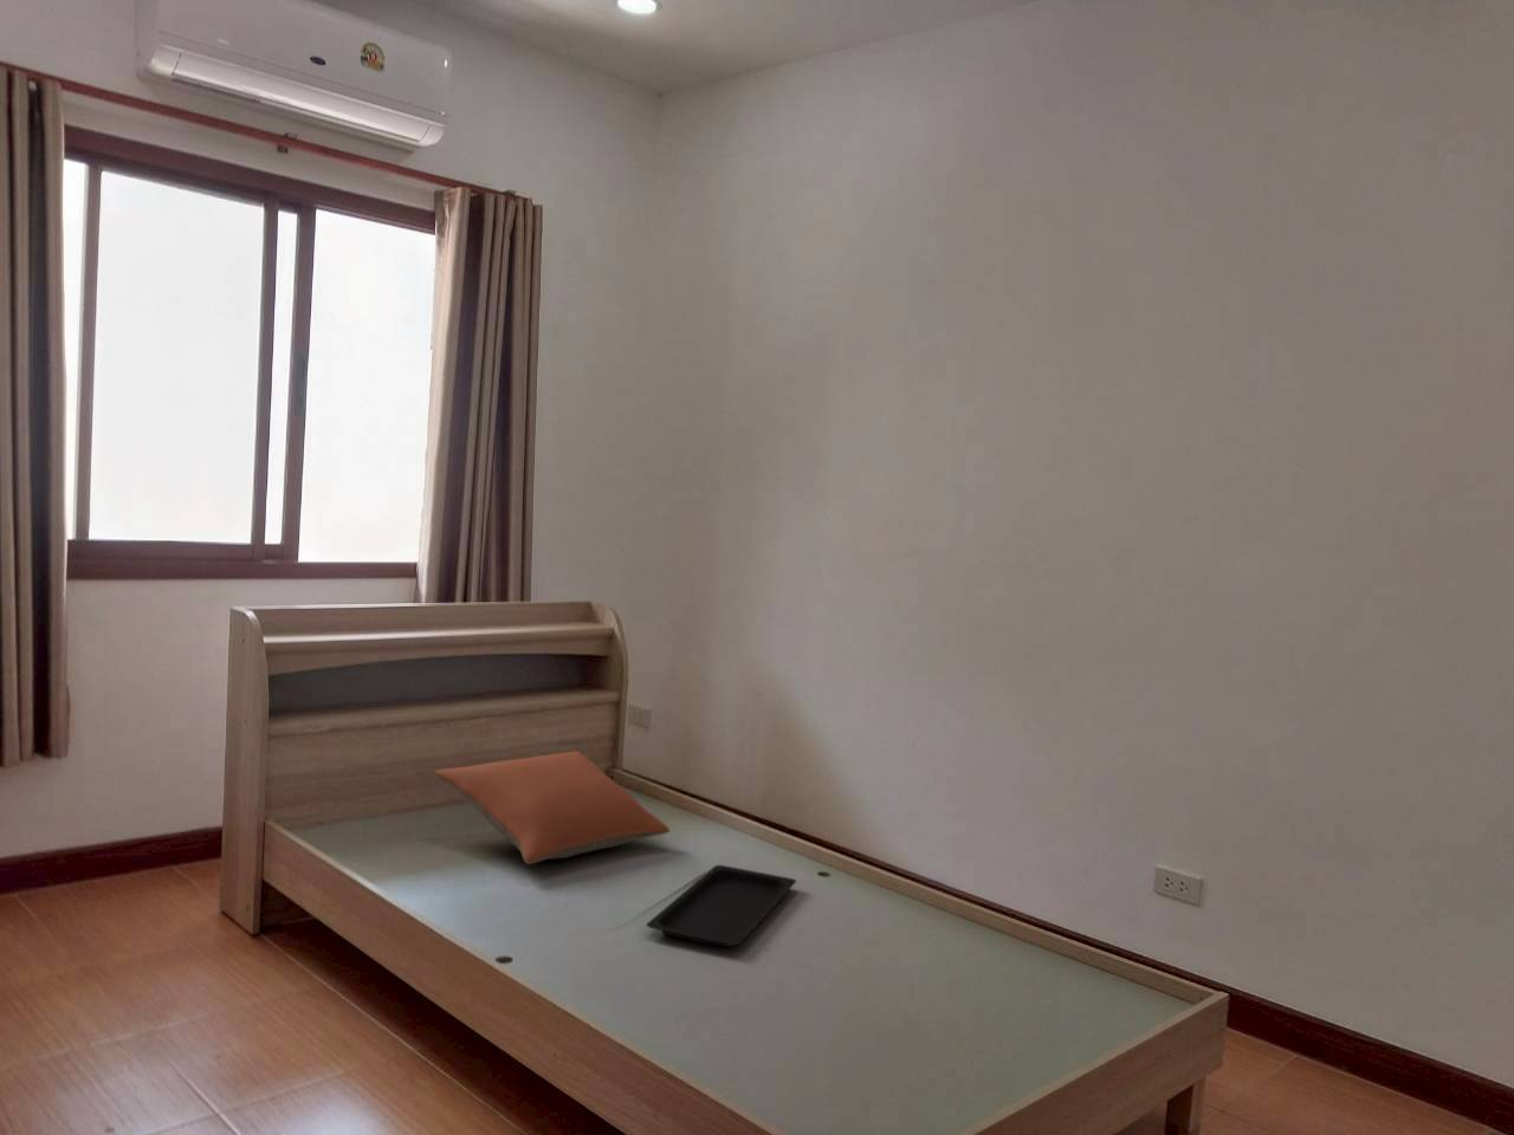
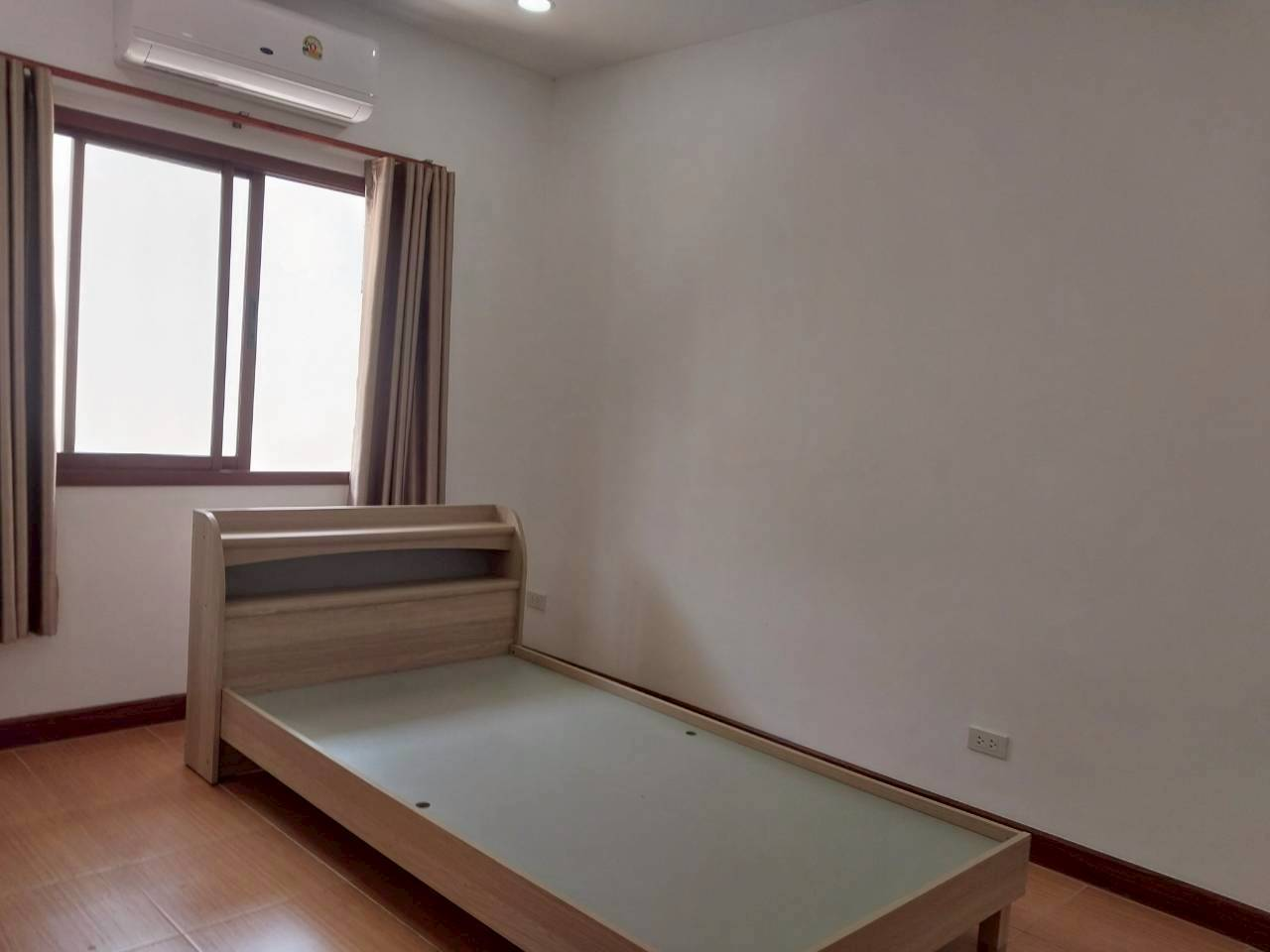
- pillow (553, 802)
- serving tray (725, 906)
